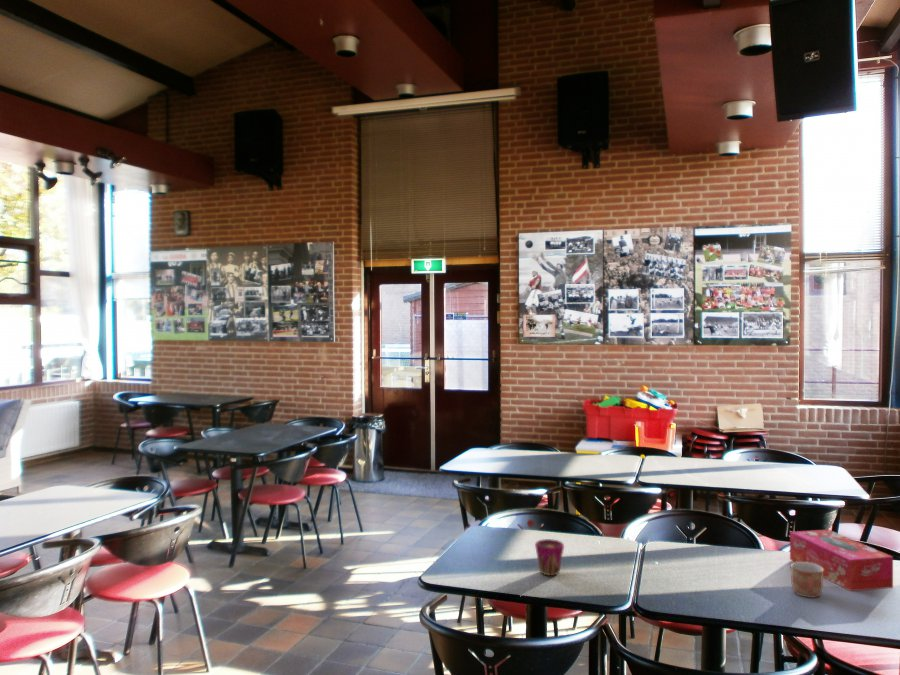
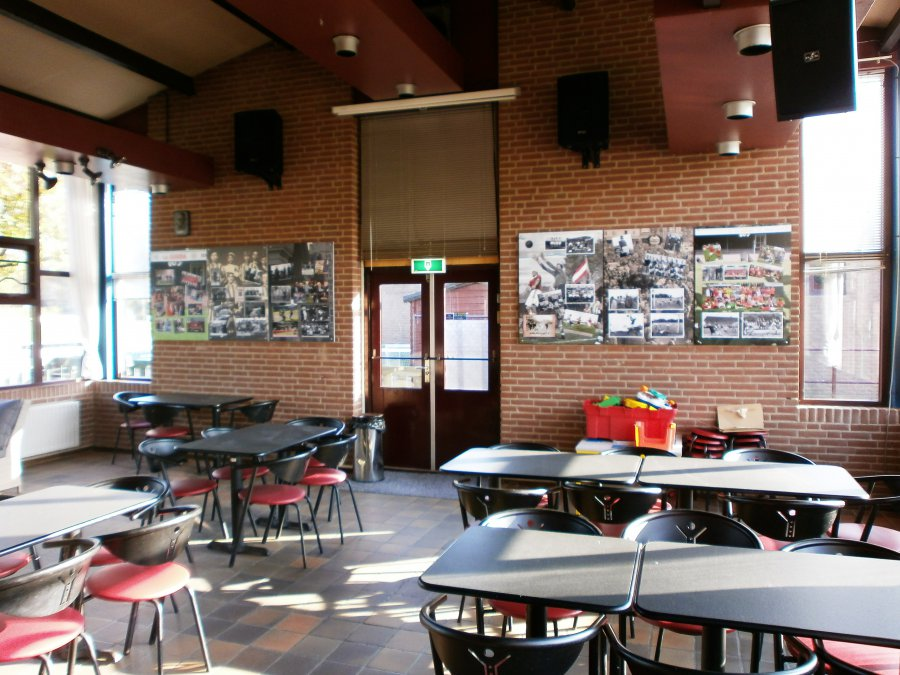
- cup (551, 556)
- tissue box (838, 558)
- mug (807, 581)
